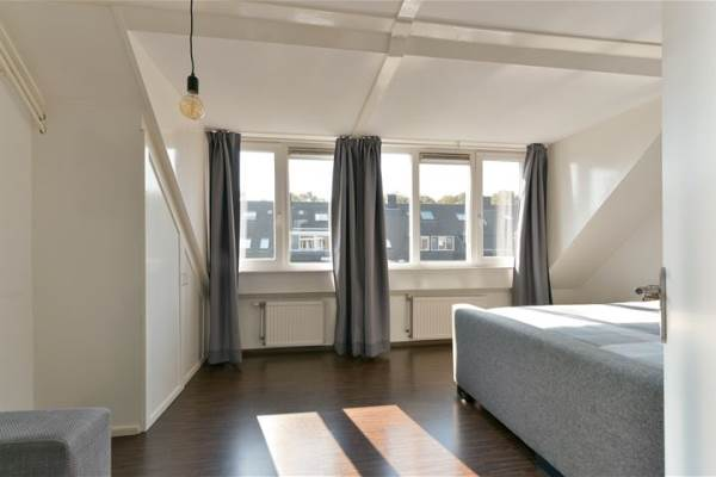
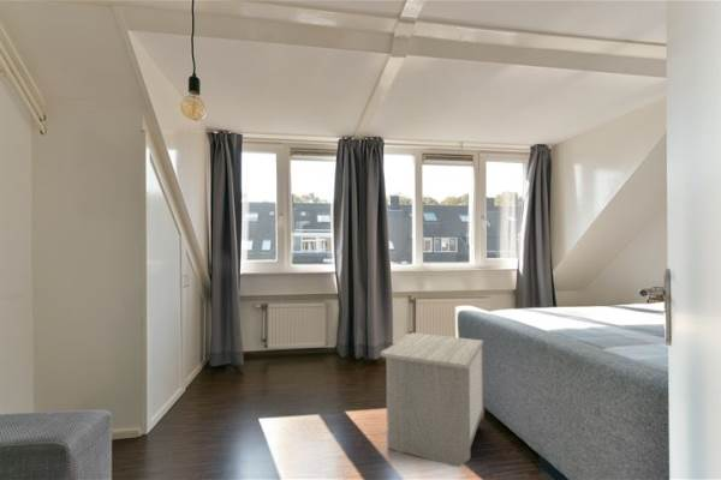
+ nightstand (434, 390)
